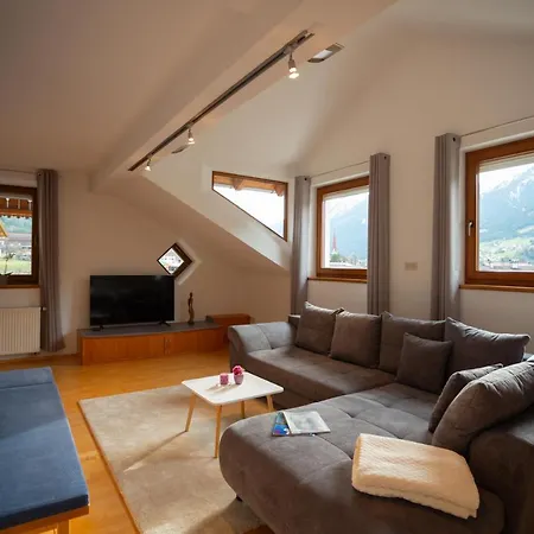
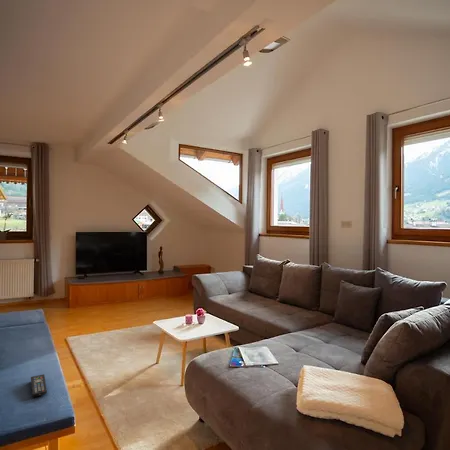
+ remote control (38, 384)
